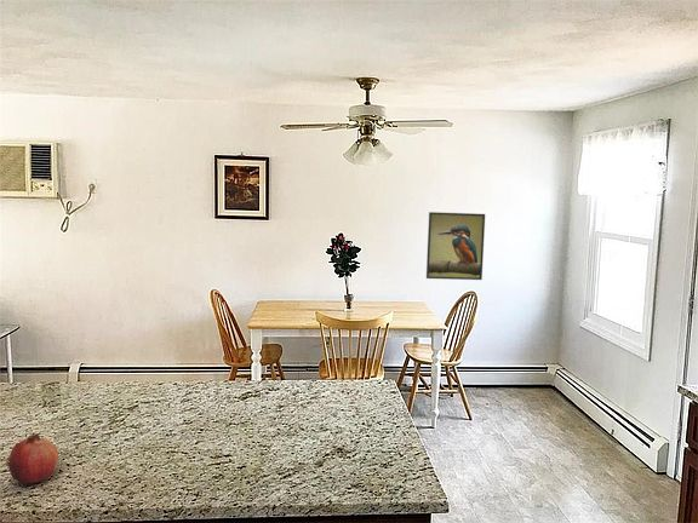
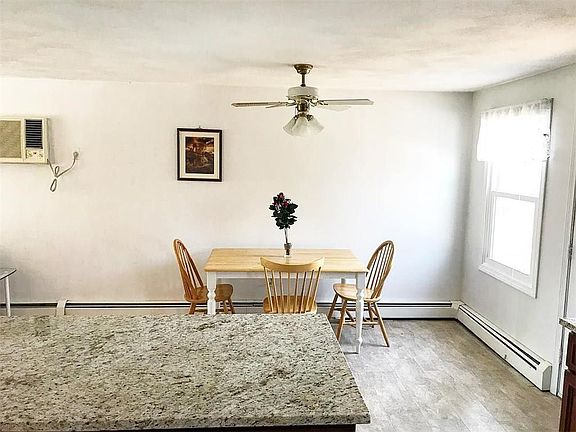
- fruit (33, 458)
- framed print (456, 246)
